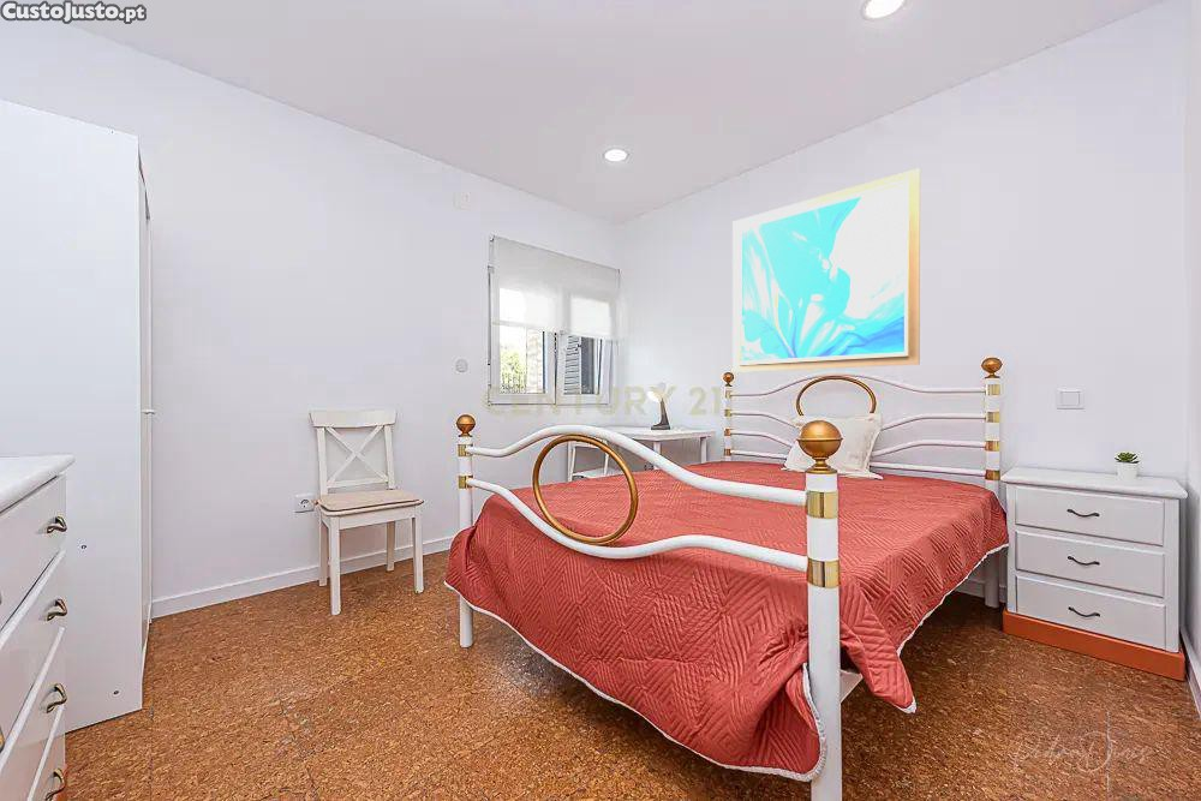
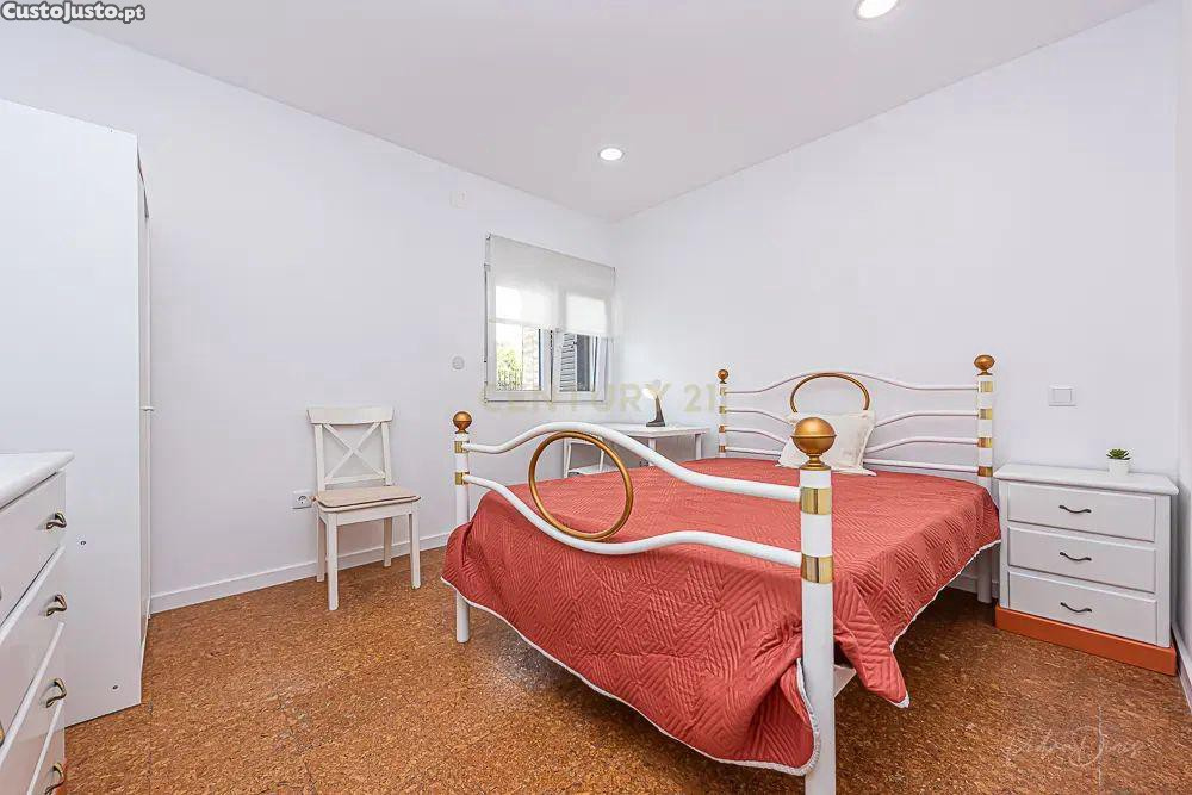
- wall art (813, 283)
